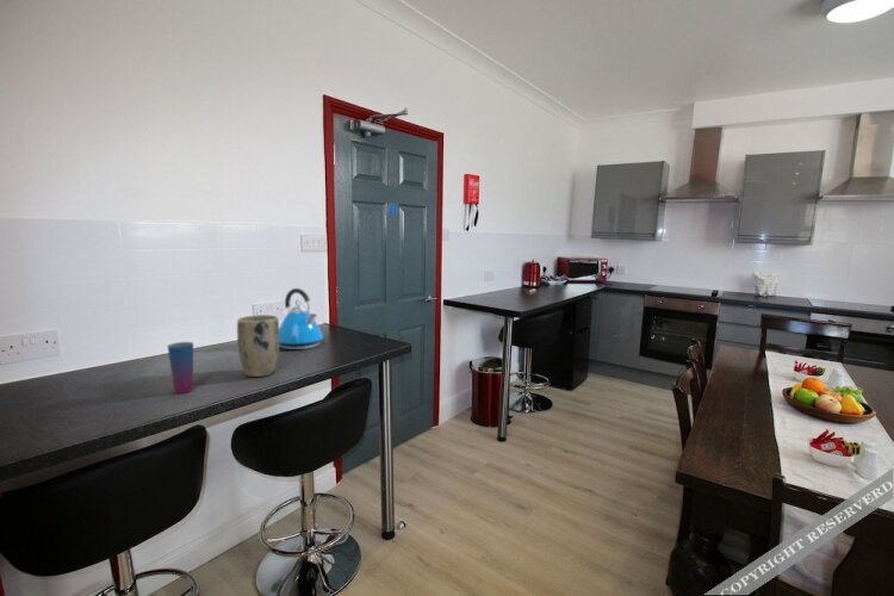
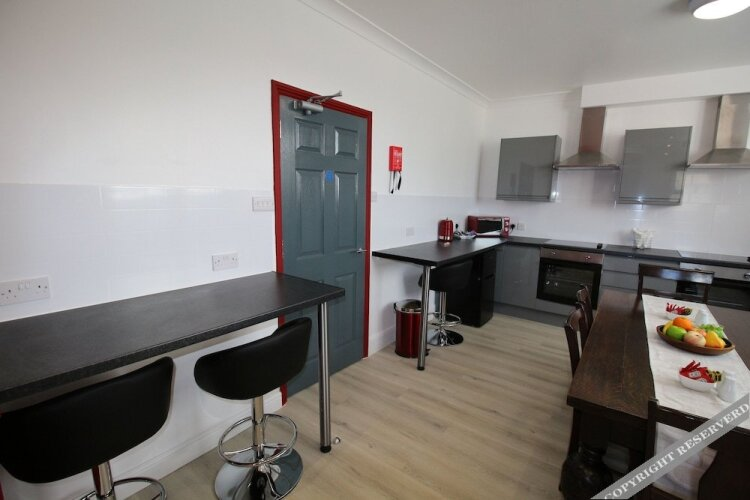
- plant pot (259, 346)
- cup (182, 367)
- kettle (297, 316)
